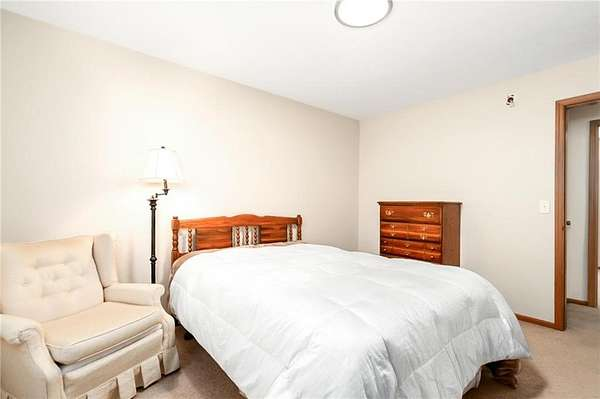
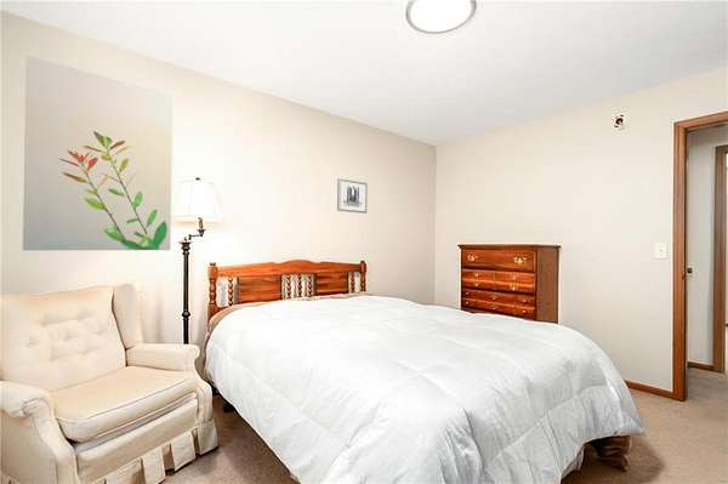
+ wall art (352, 195)
+ wall art (106, 164)
